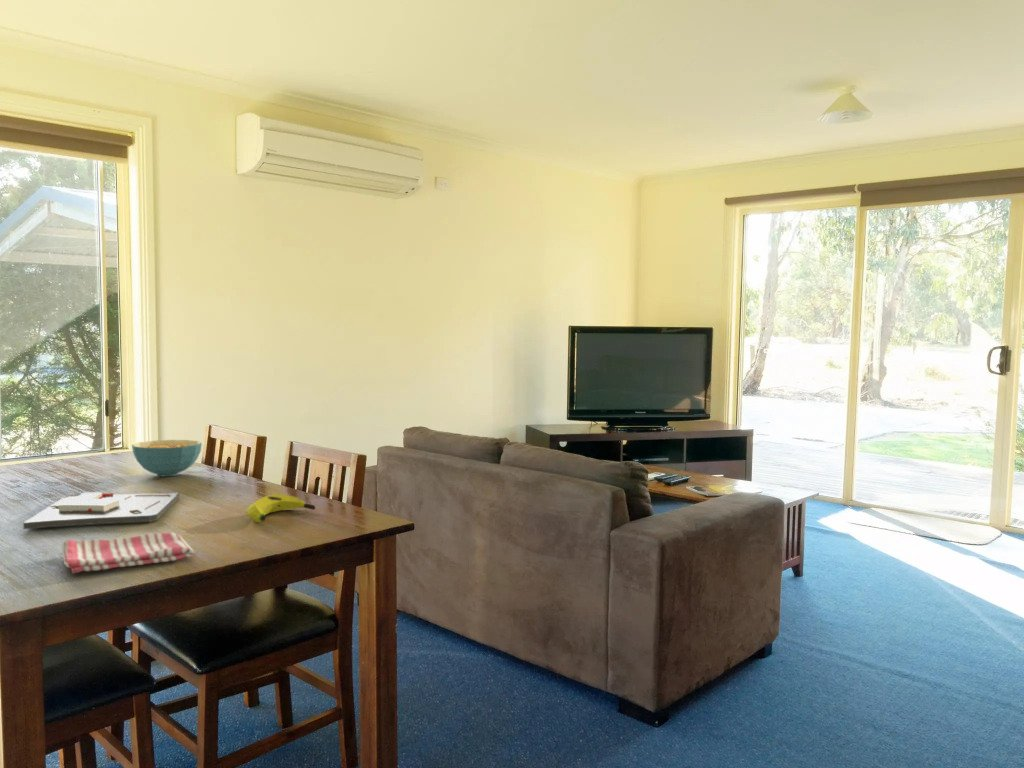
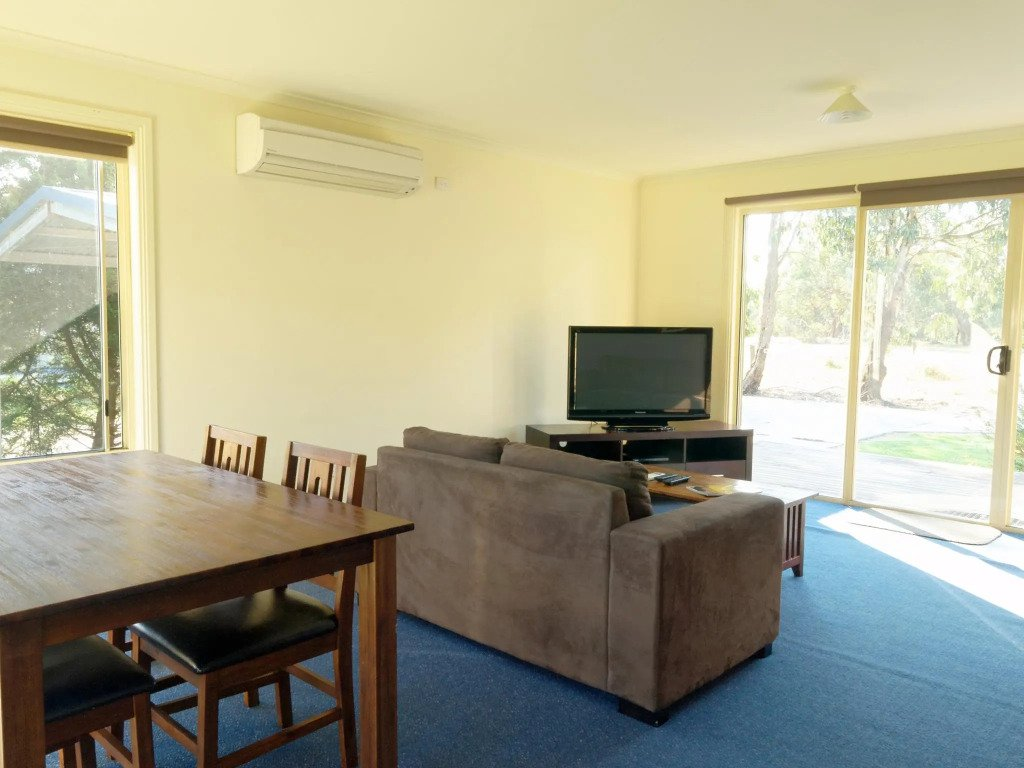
- banana (280, 507)
- cereal bowl (167, 459)
- board game (106, 504)
- dish towel (128, 549)
